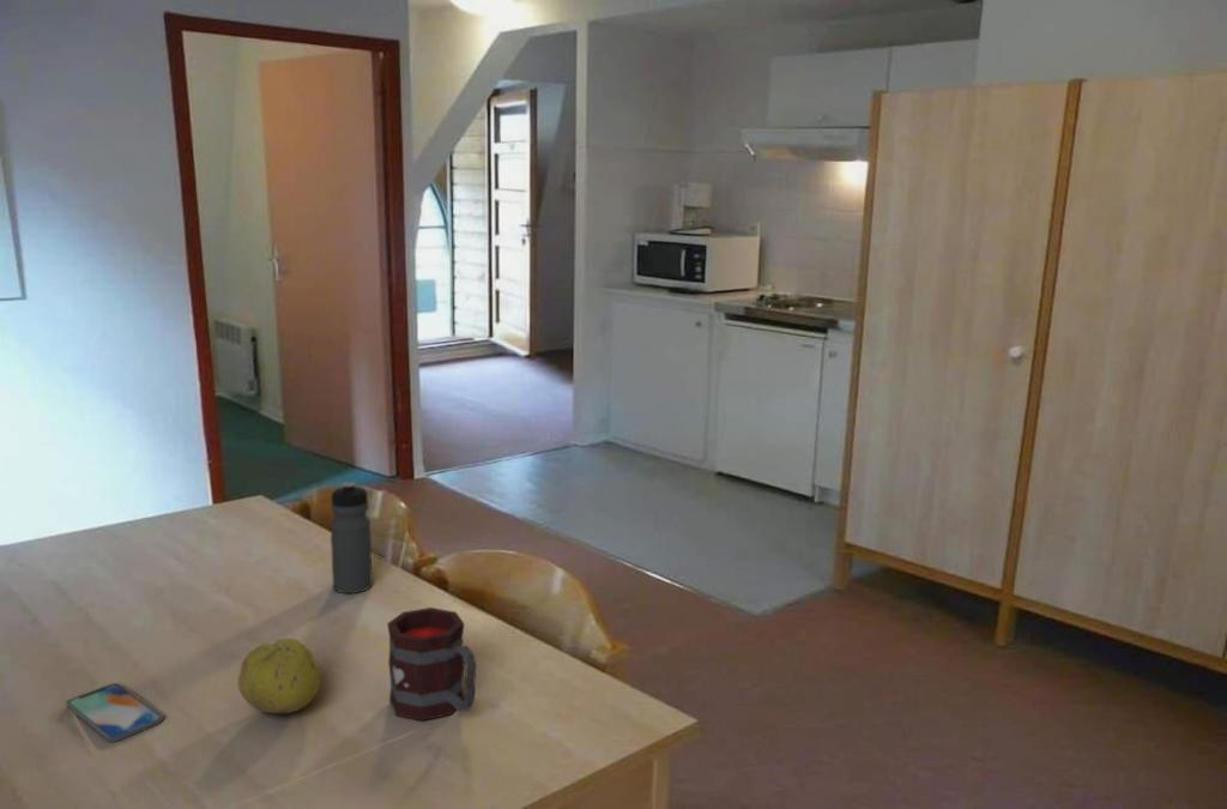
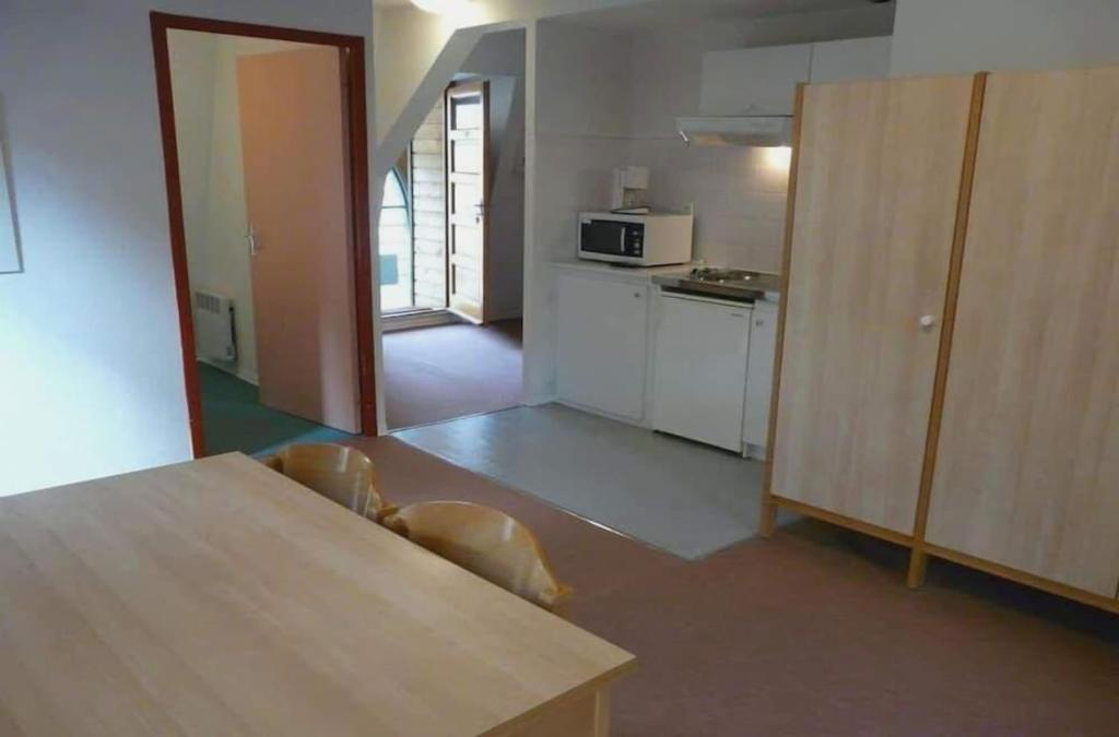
- fruit (279, 677)
- water bottle (350, 535)
- mug (436, 668)
- smartphone (114, 711)
